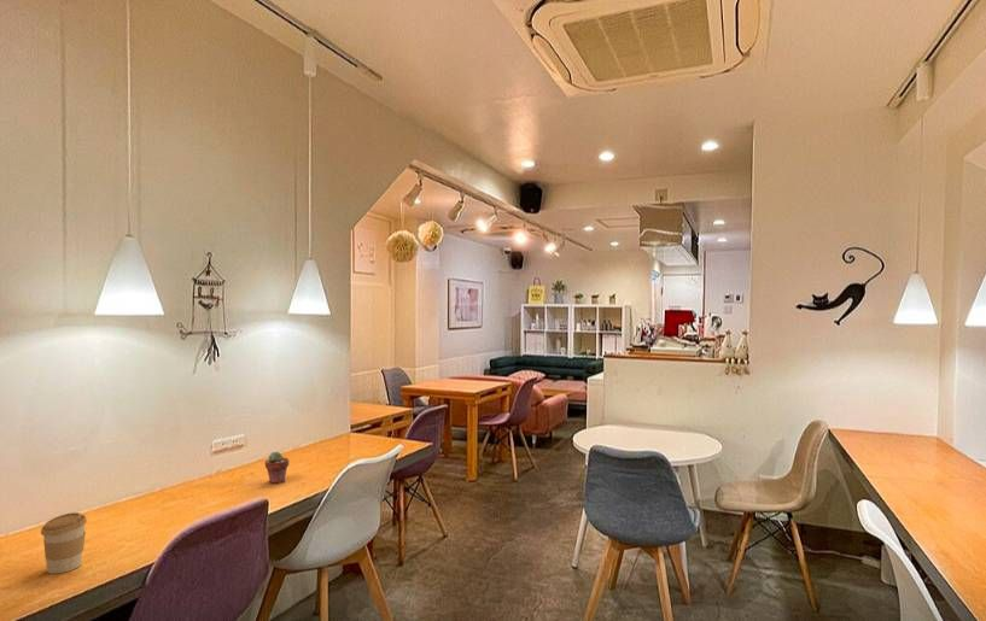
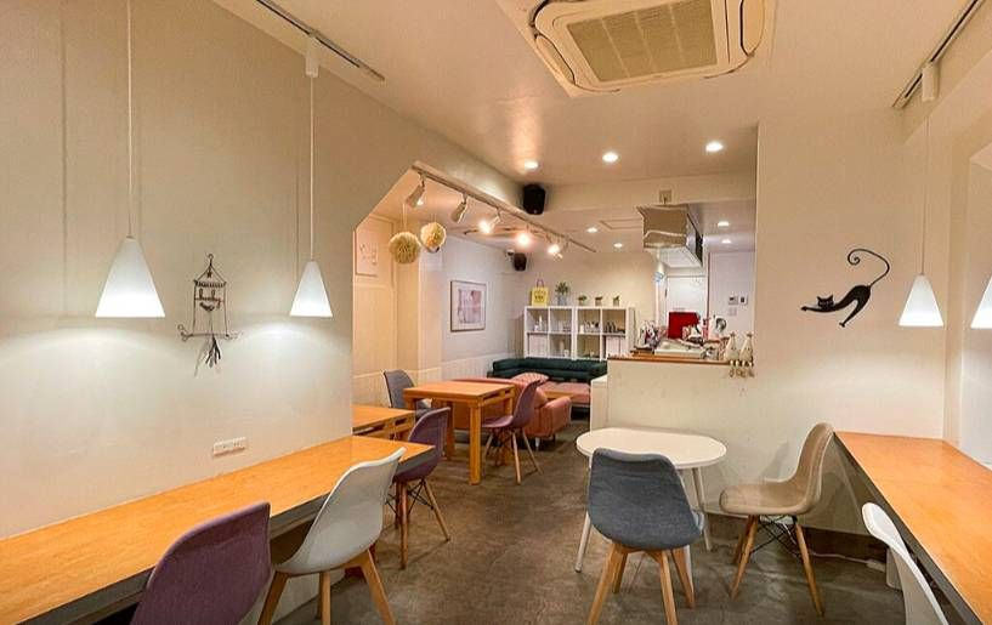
- potted succulent (276, 465)
- coffee cup (64, 541)
